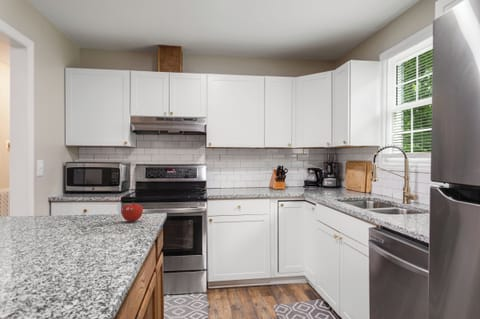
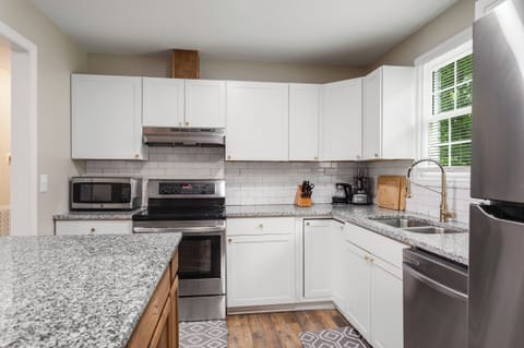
- fruit (132, 211)
